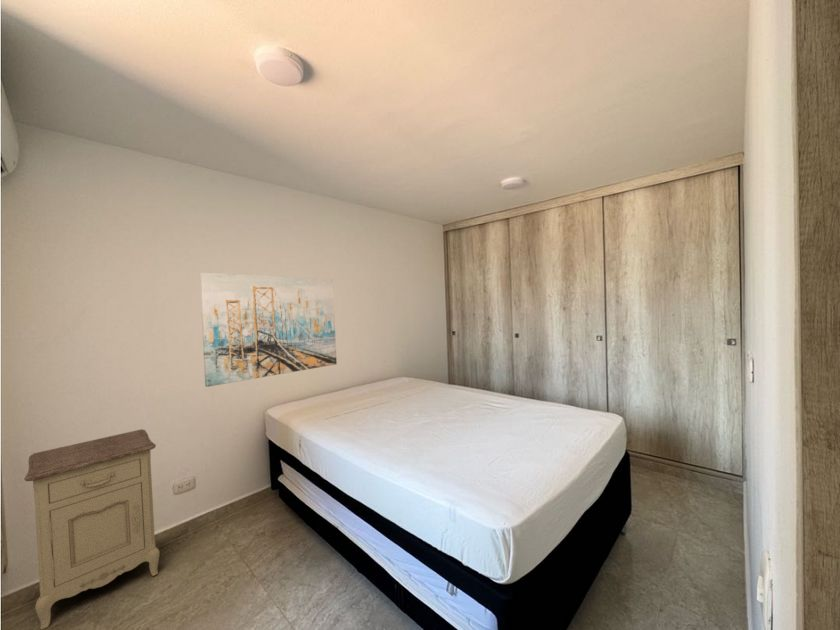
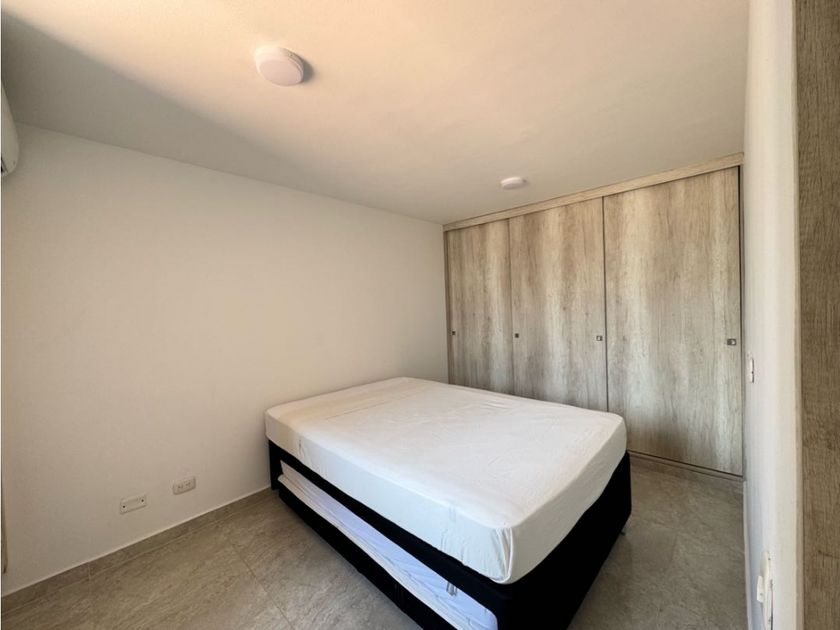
- nightstand (98, 517)
- wall art (277, 325)
